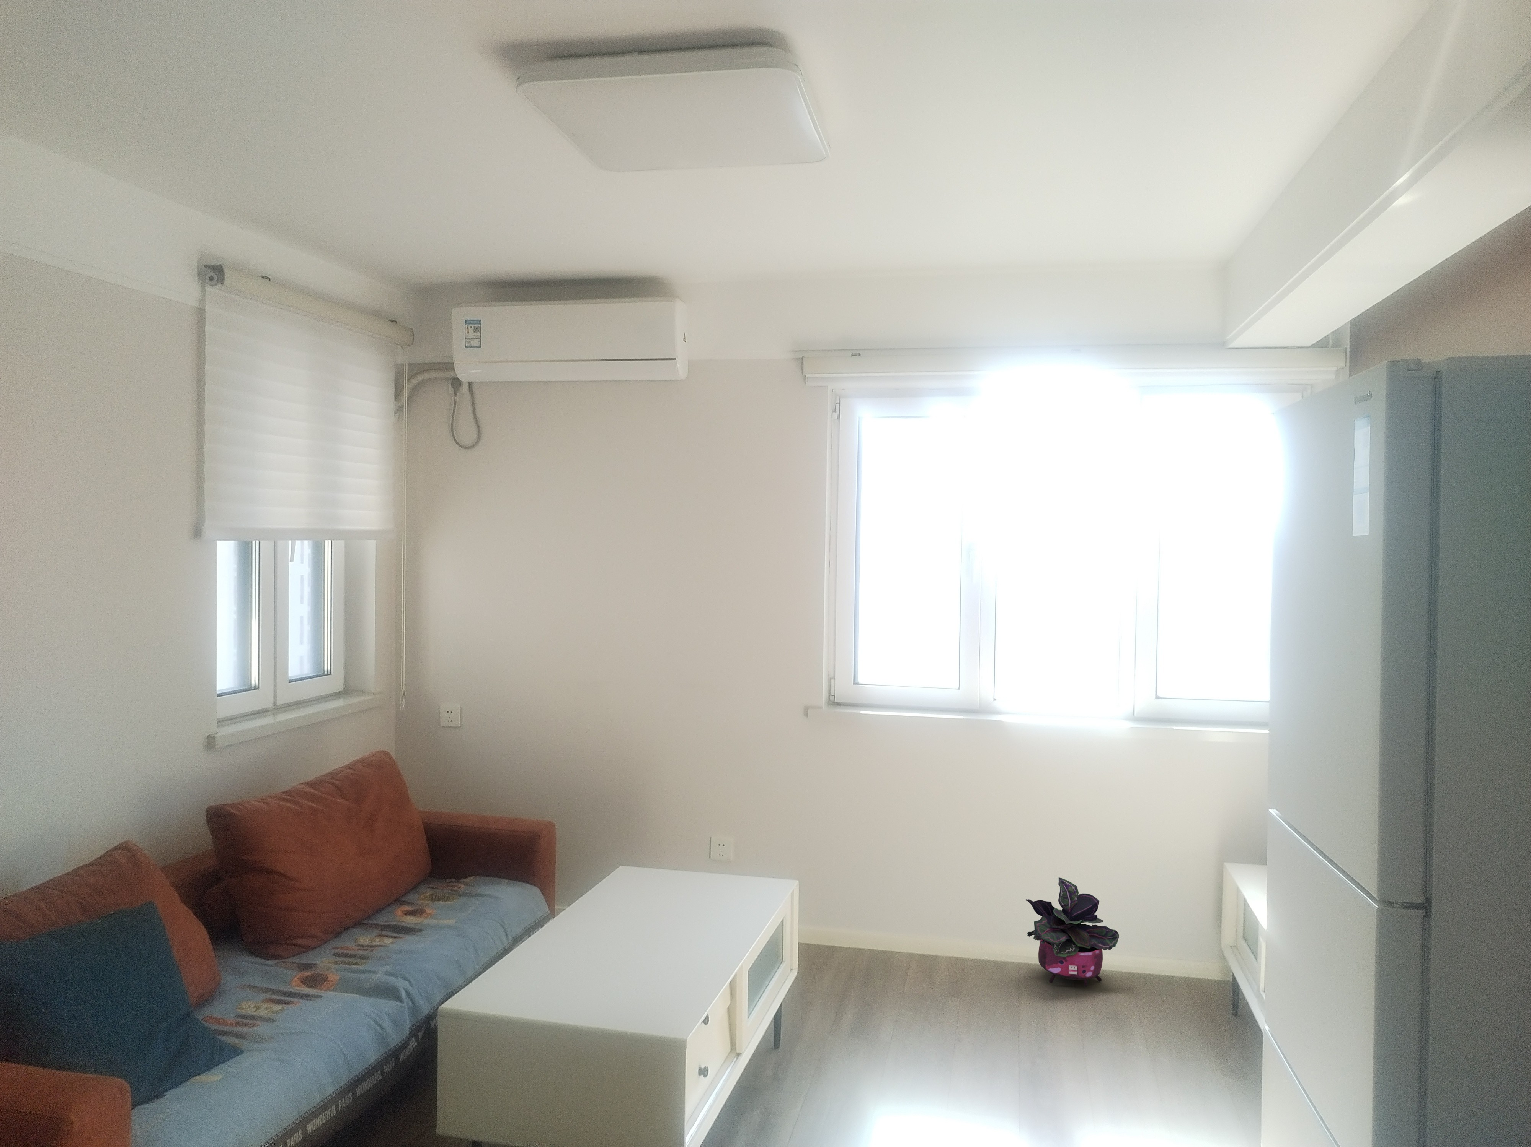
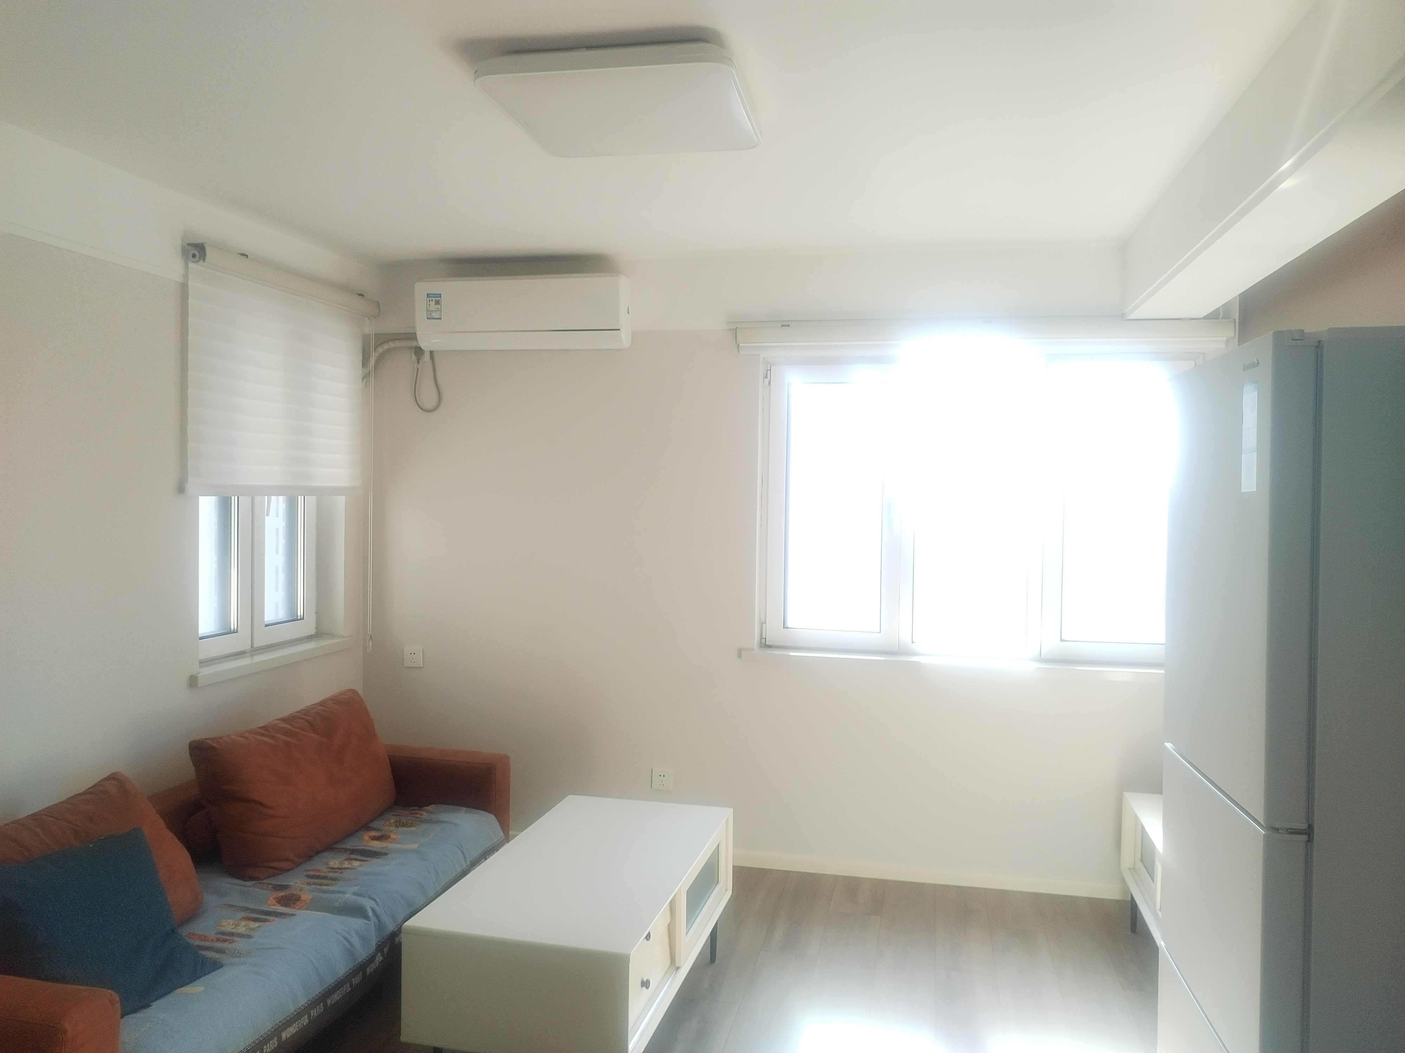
- potted plant (1072, 931)
